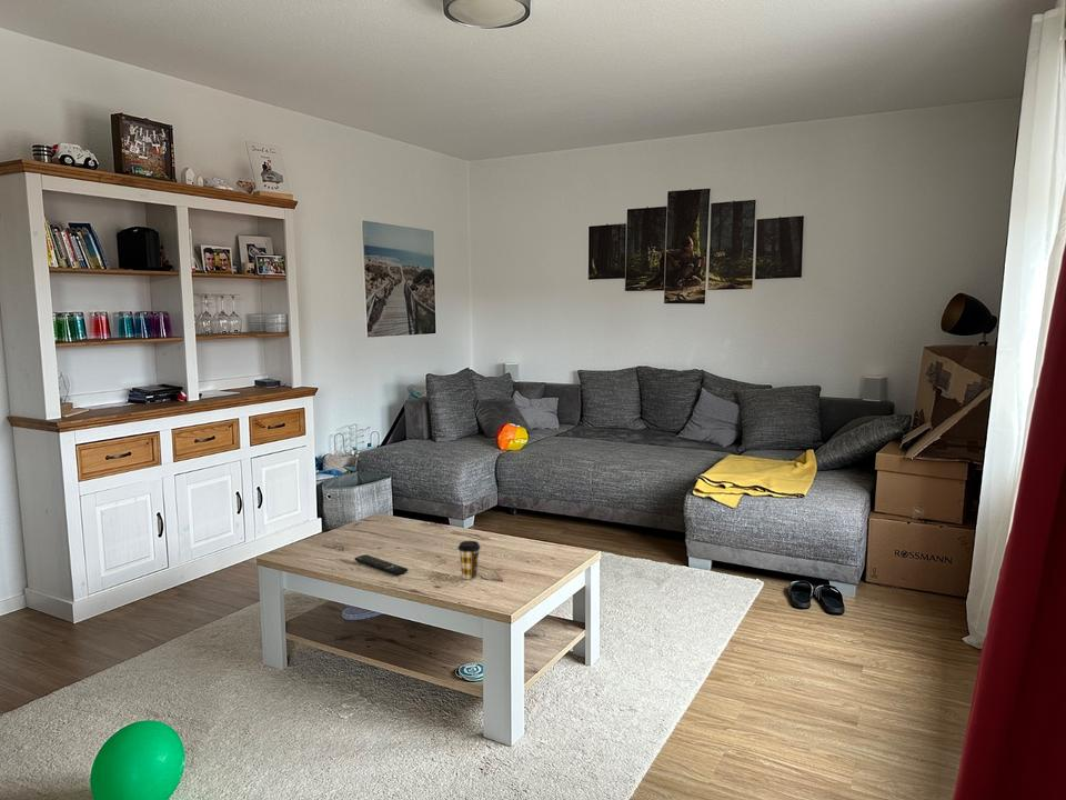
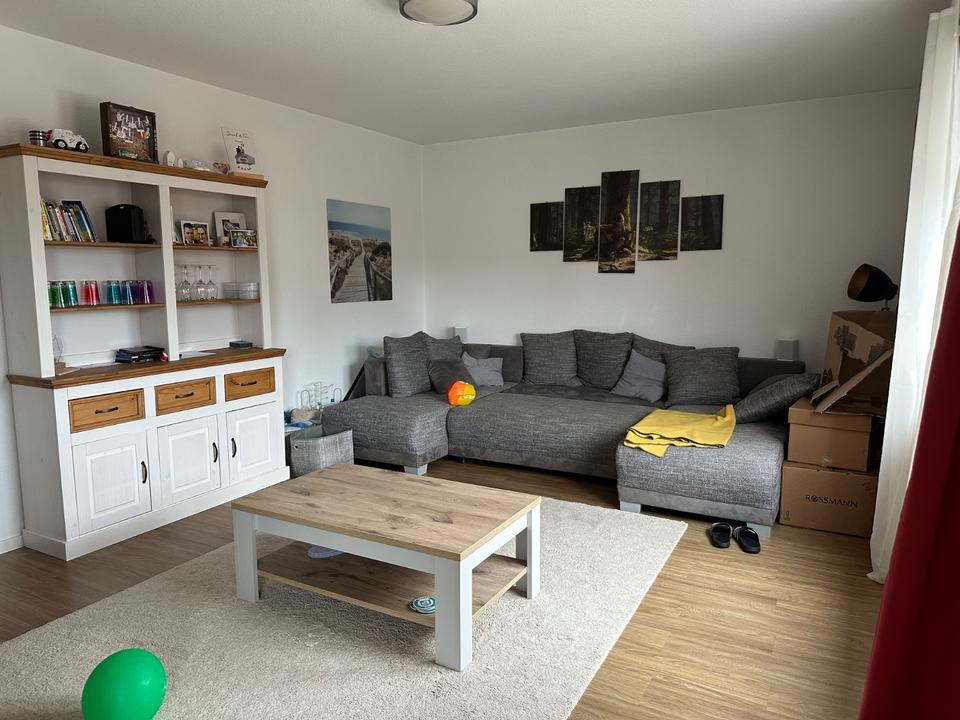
- remote control (380, 564)
- coffee cup (469, 560)
